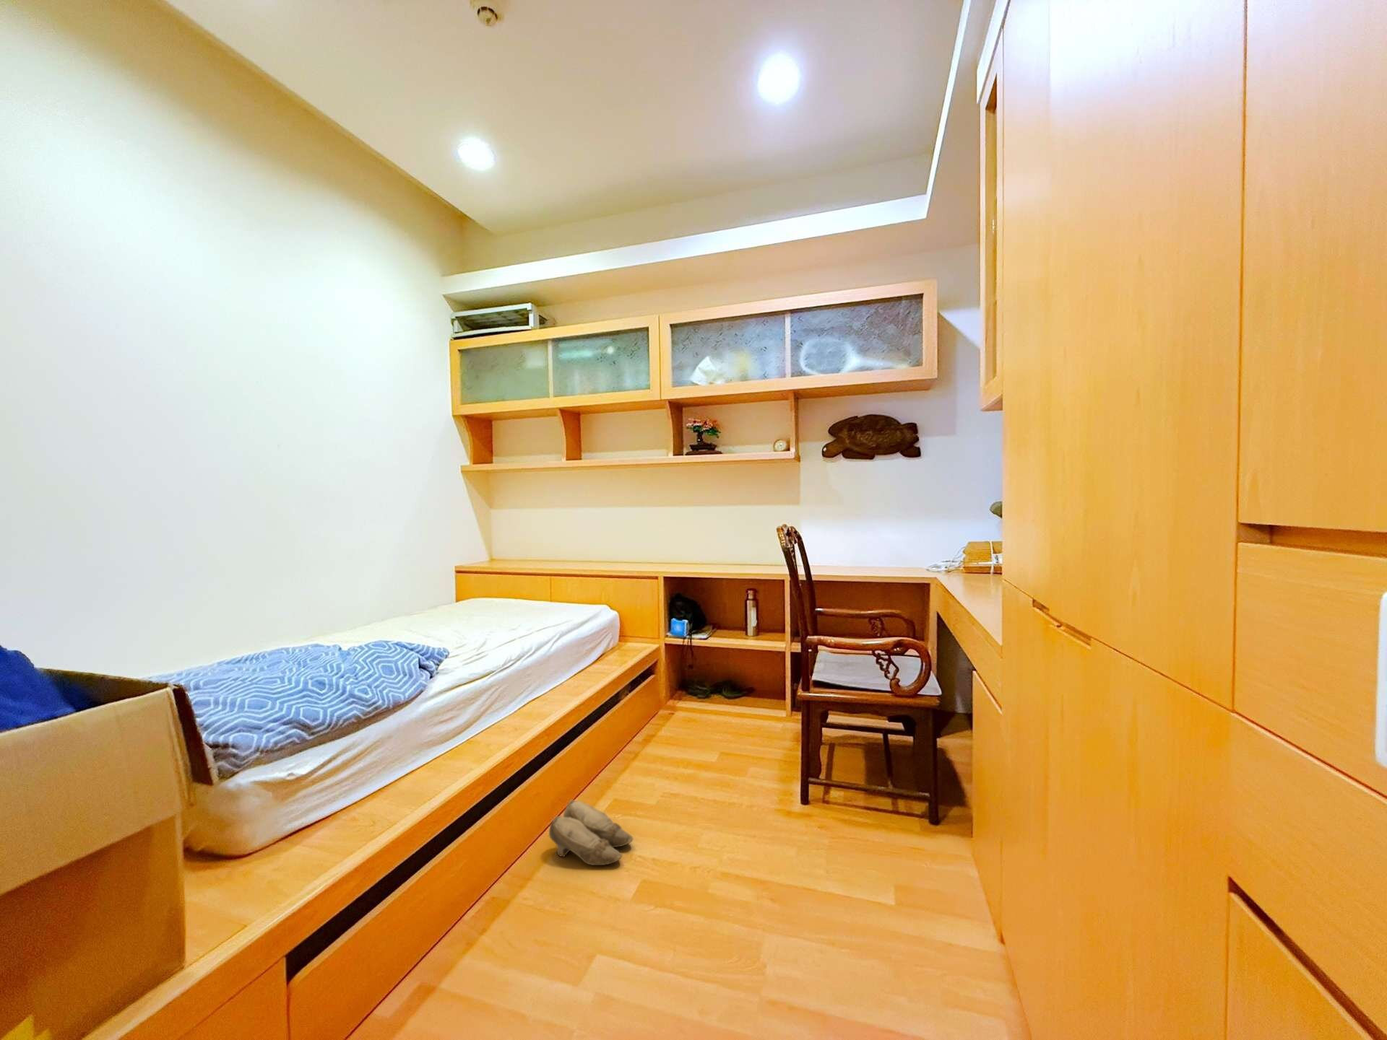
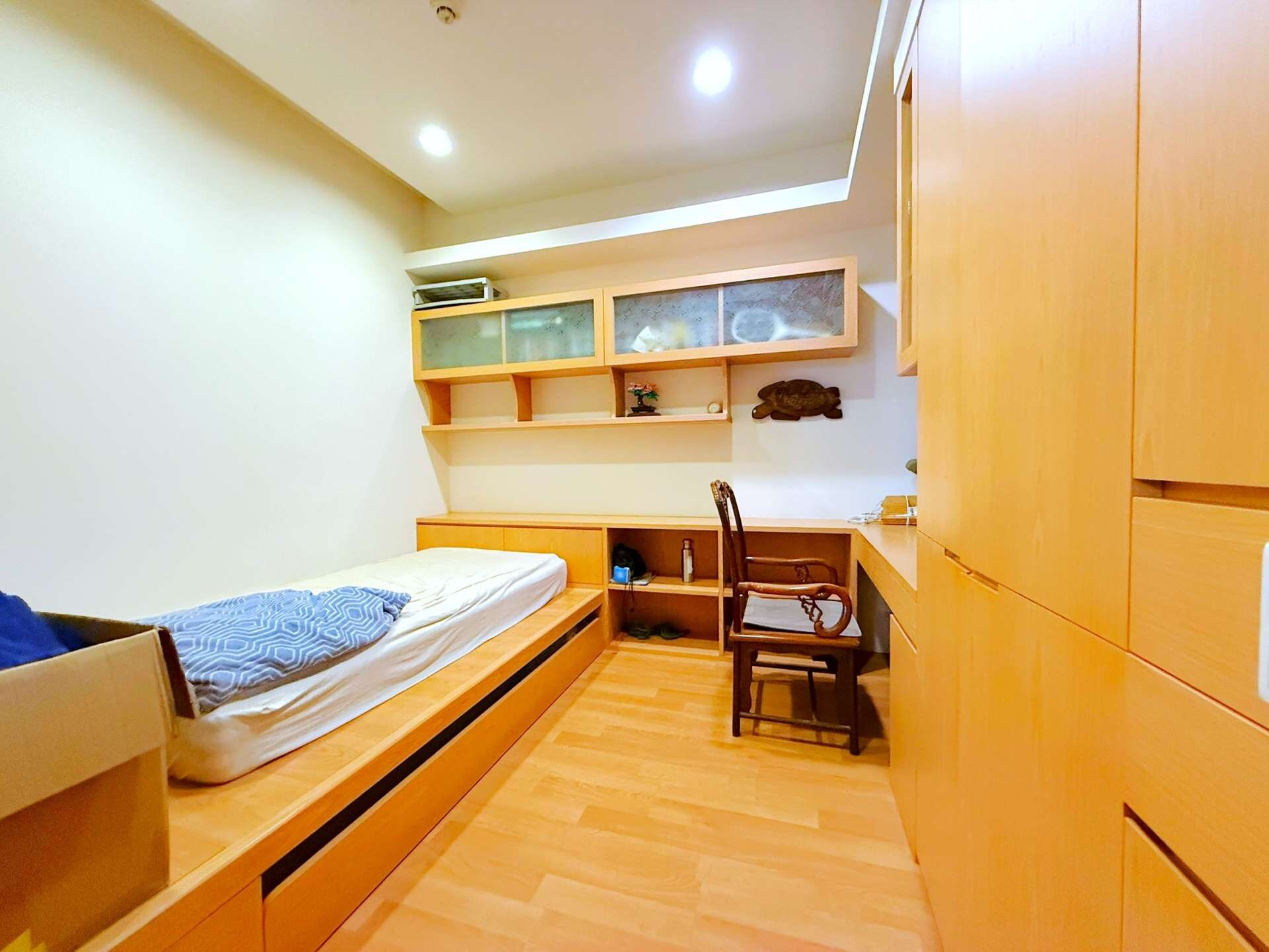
- slippers (591, 830)
